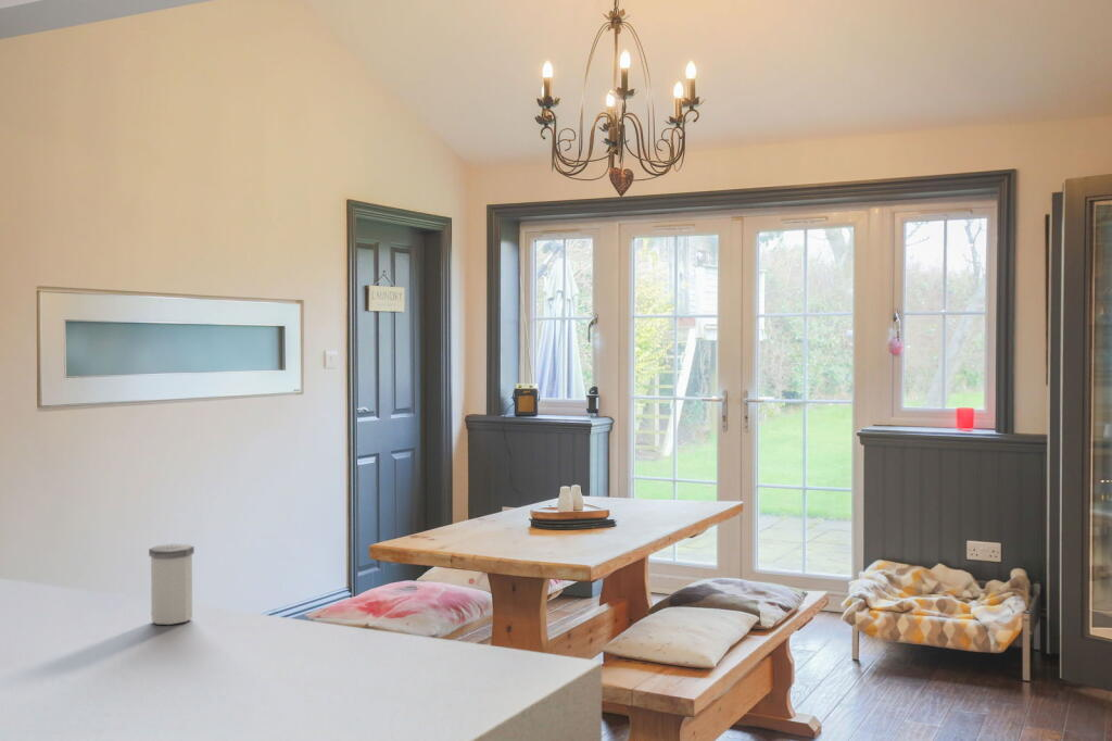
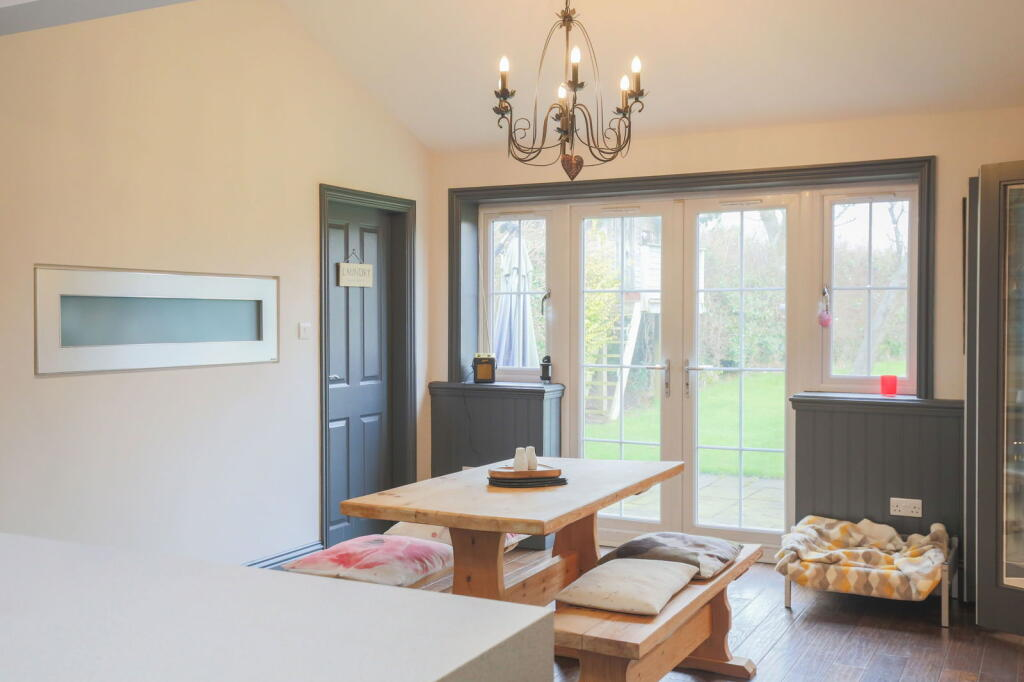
- salt shaker (172, 583)
